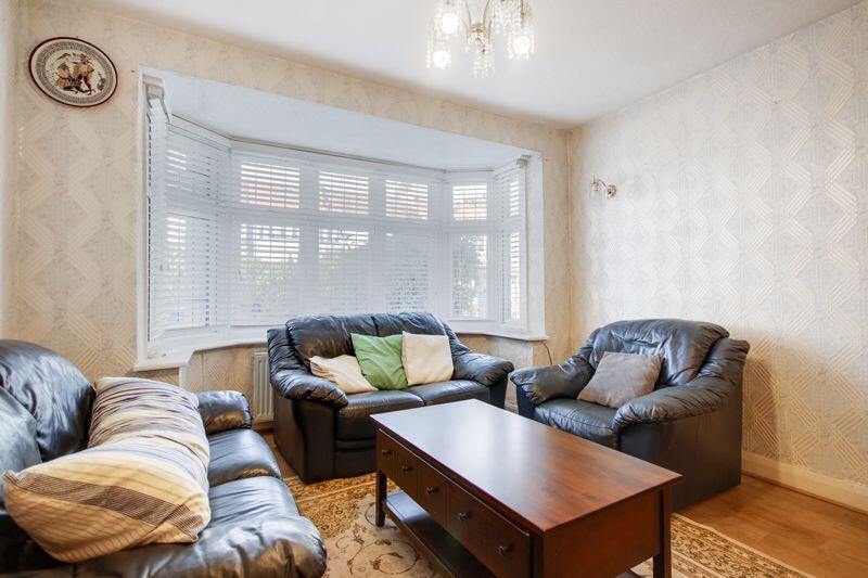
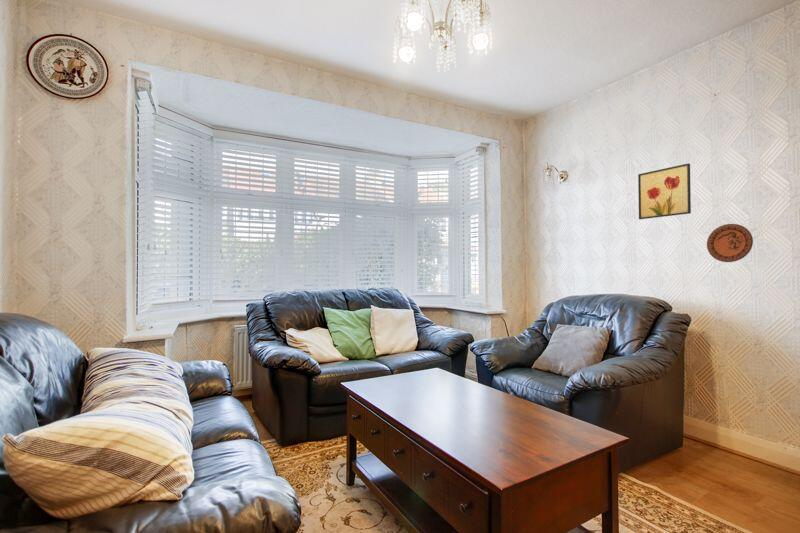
+ decorative plate (729, 243)
+ wall art (663, 192)
